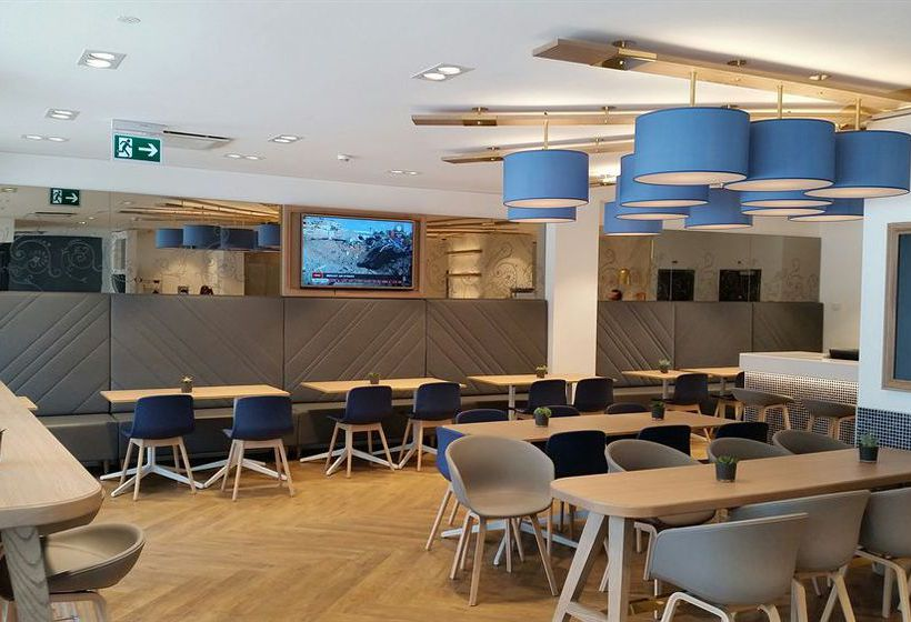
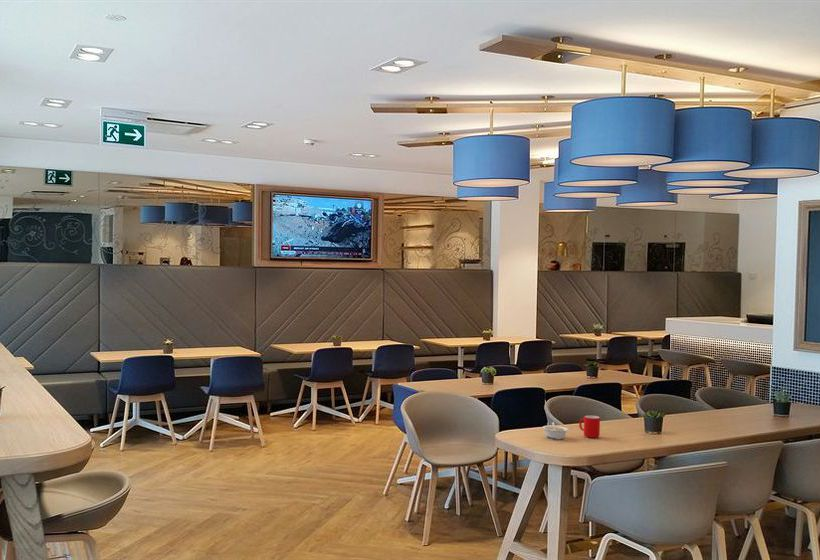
+ legume (554, 431)
+ cup (588, 426)
